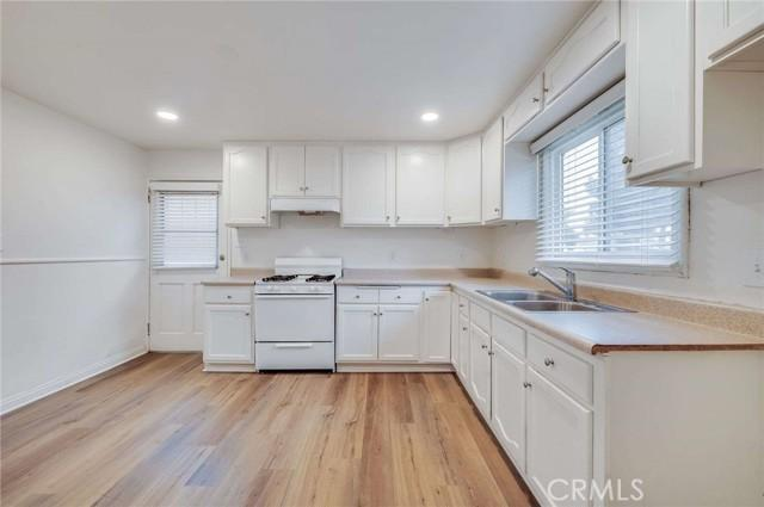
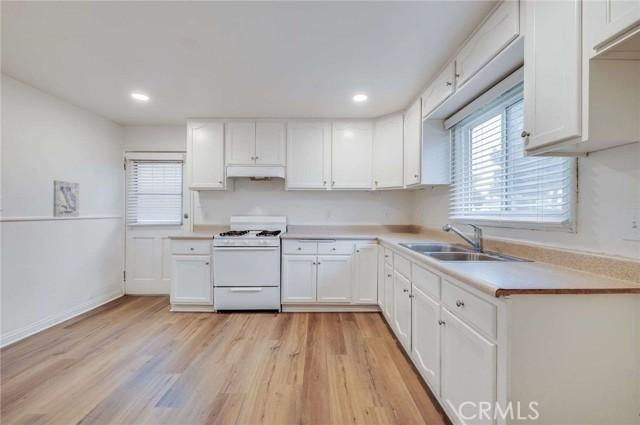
+ wall art (66, 199)
